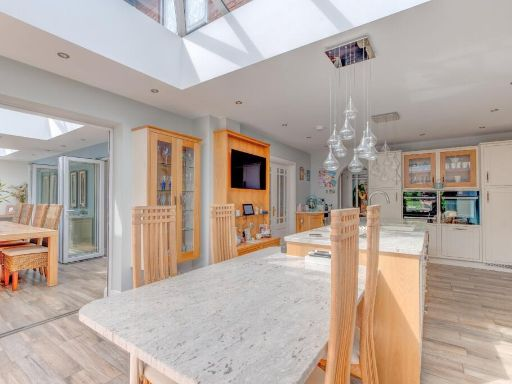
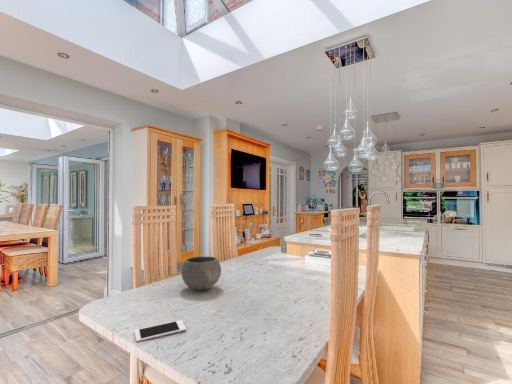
+ bowl (201, 273)
+ cell phone (160, 330)
